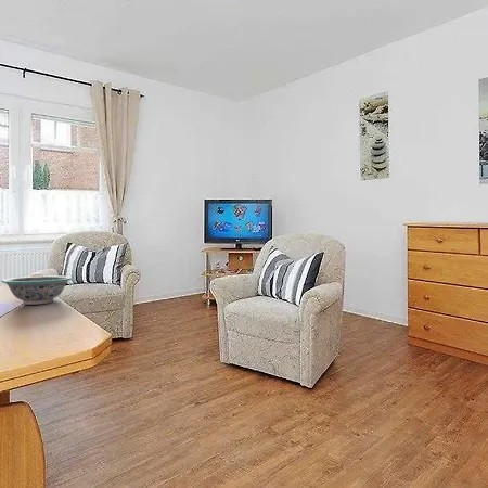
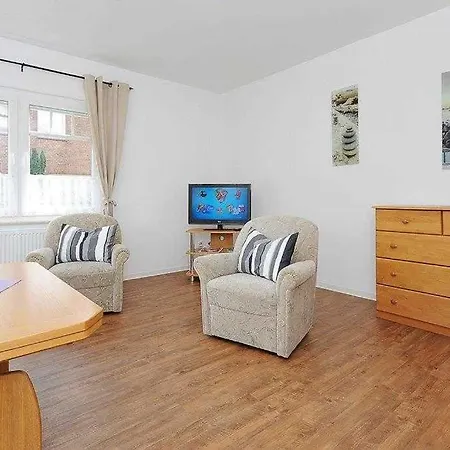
- decorative bowl (38, 290)
